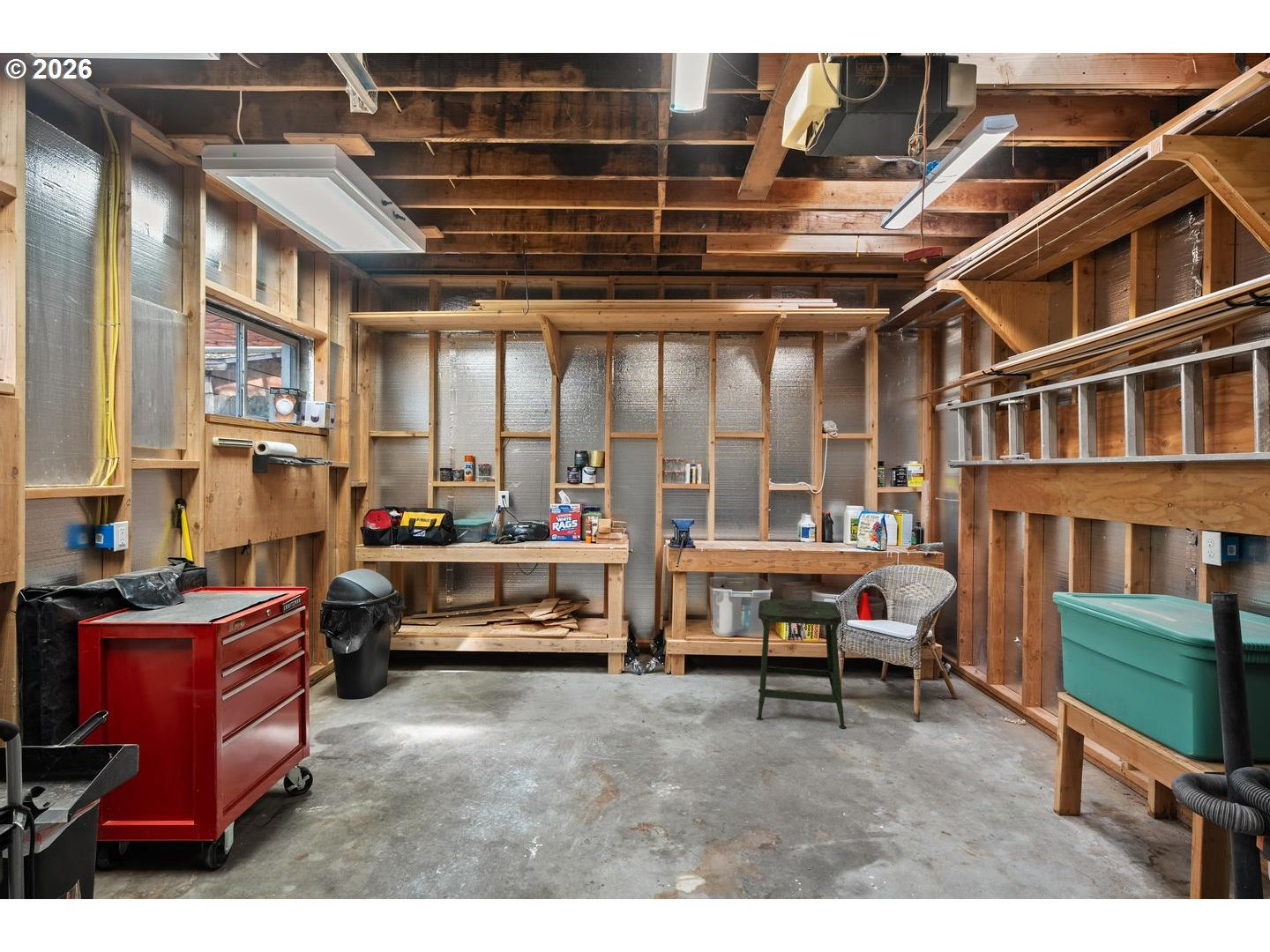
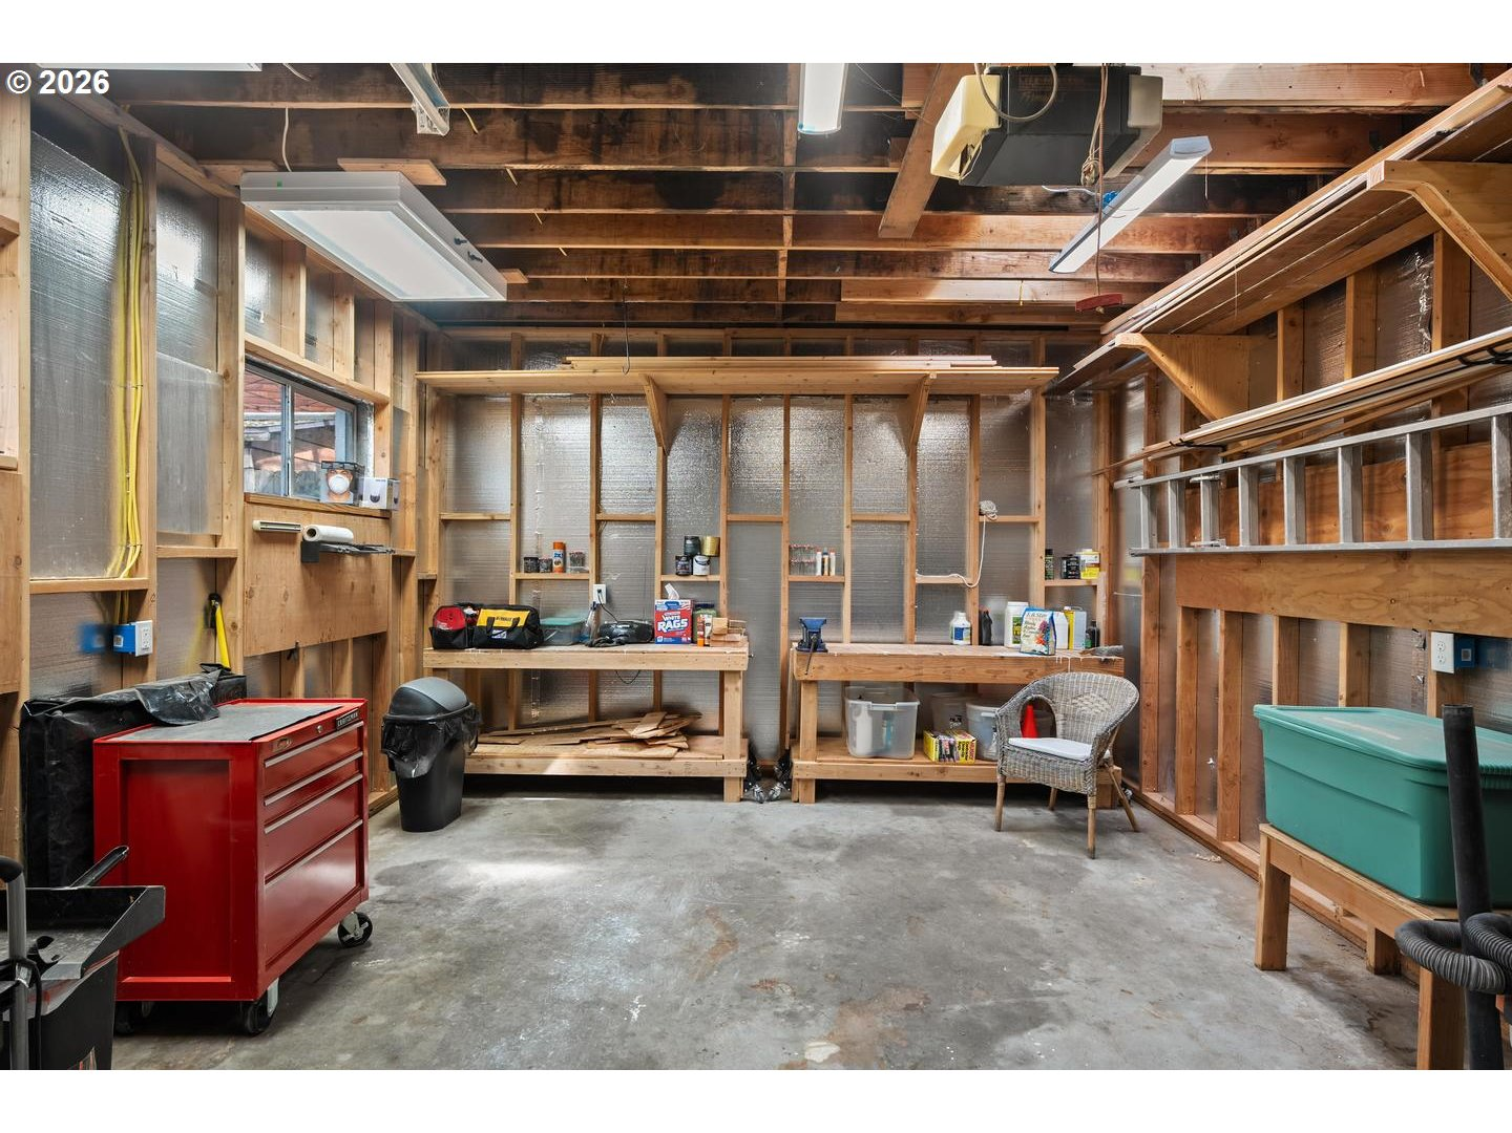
- stool (798, 668)
